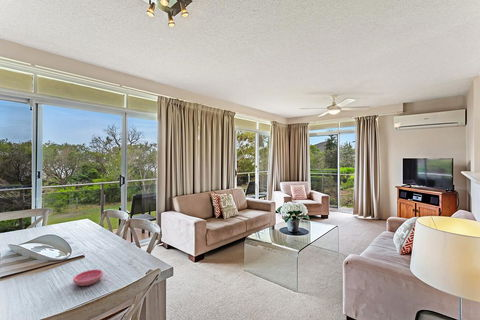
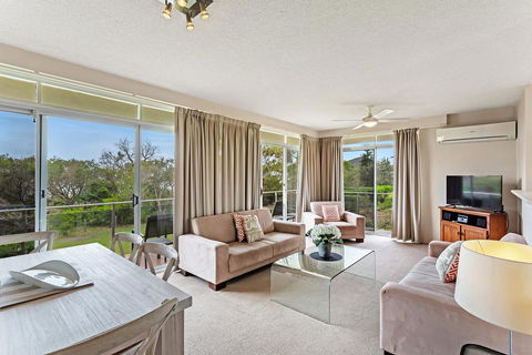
- saucer (88, 278)
